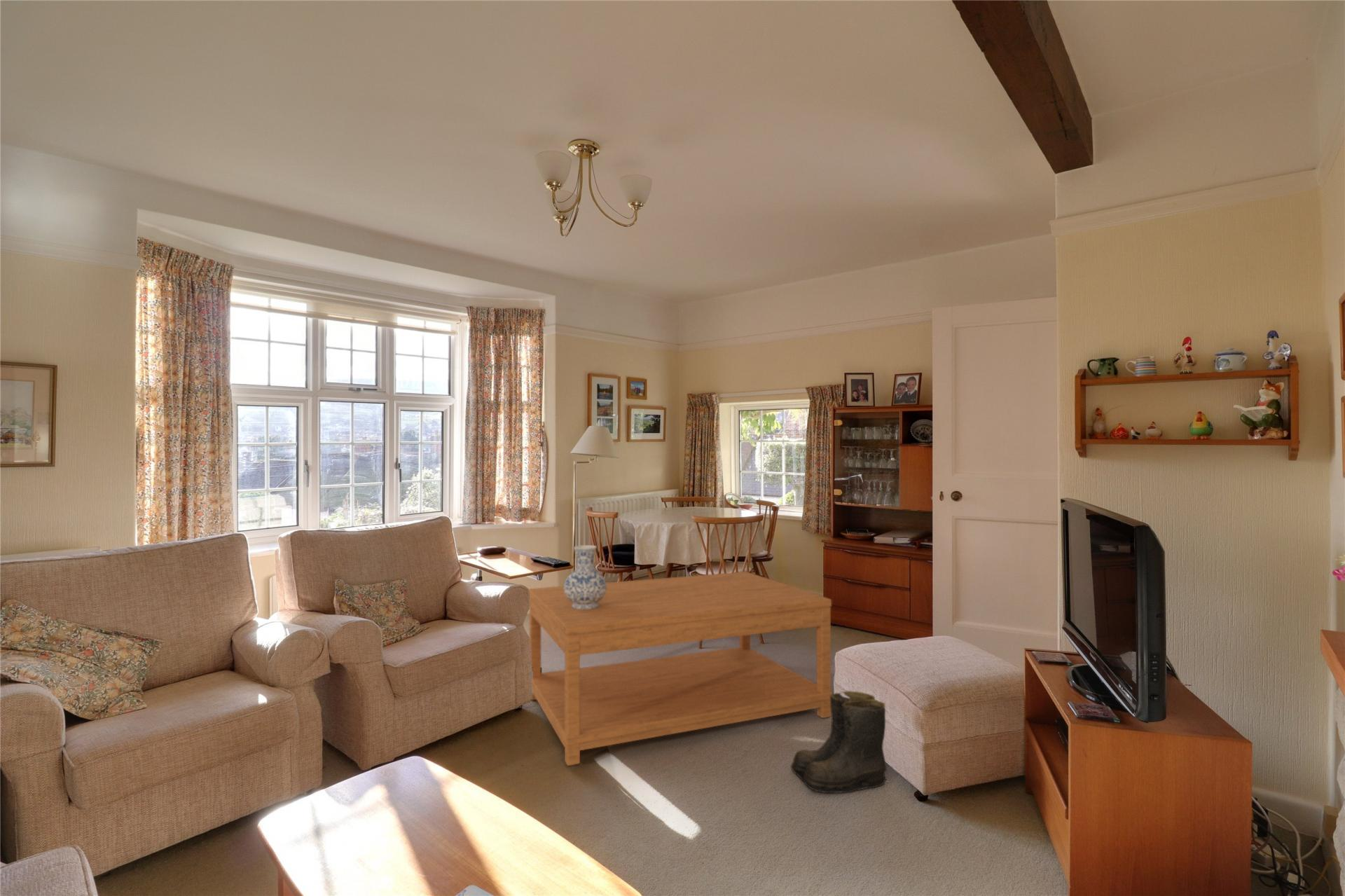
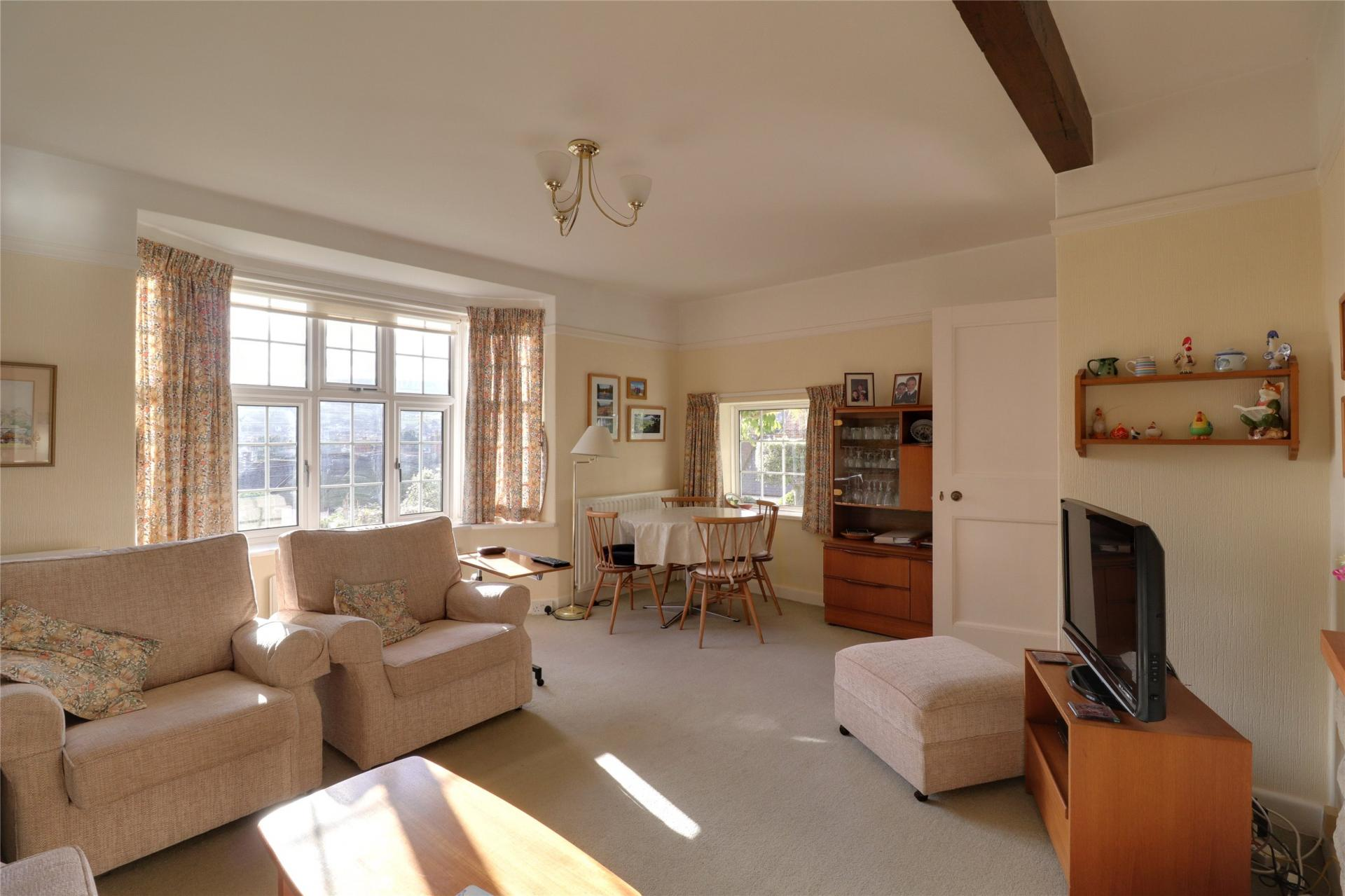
- vase (585, 576)
- boots (839, 738)
- coffee table (674, 656)
